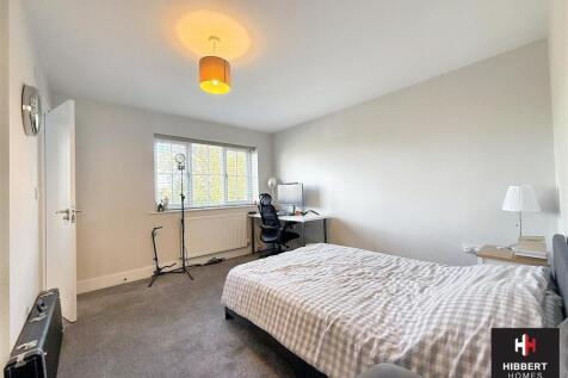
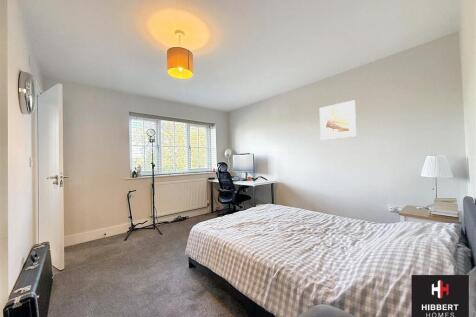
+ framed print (336, 121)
